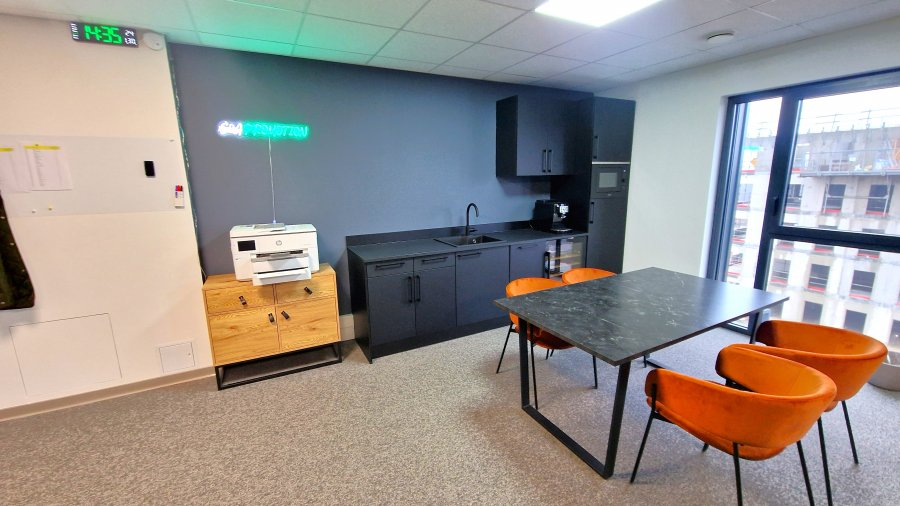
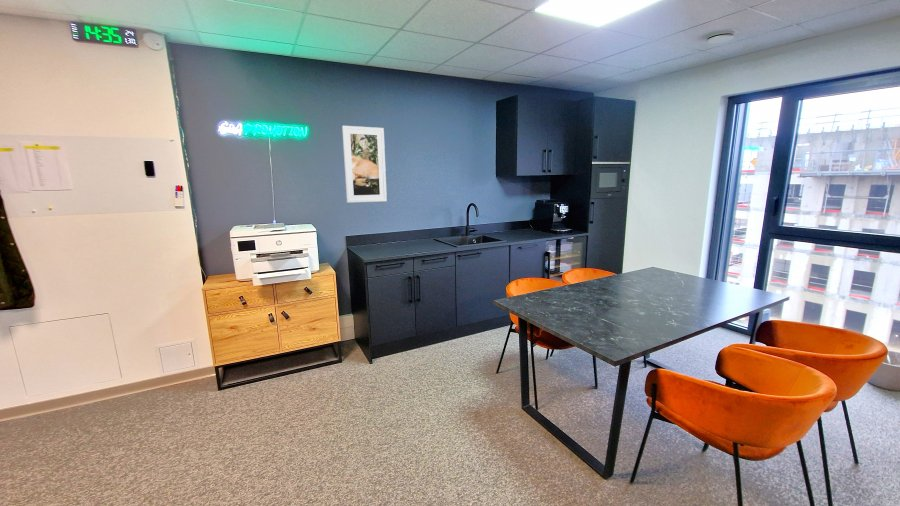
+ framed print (365, 165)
